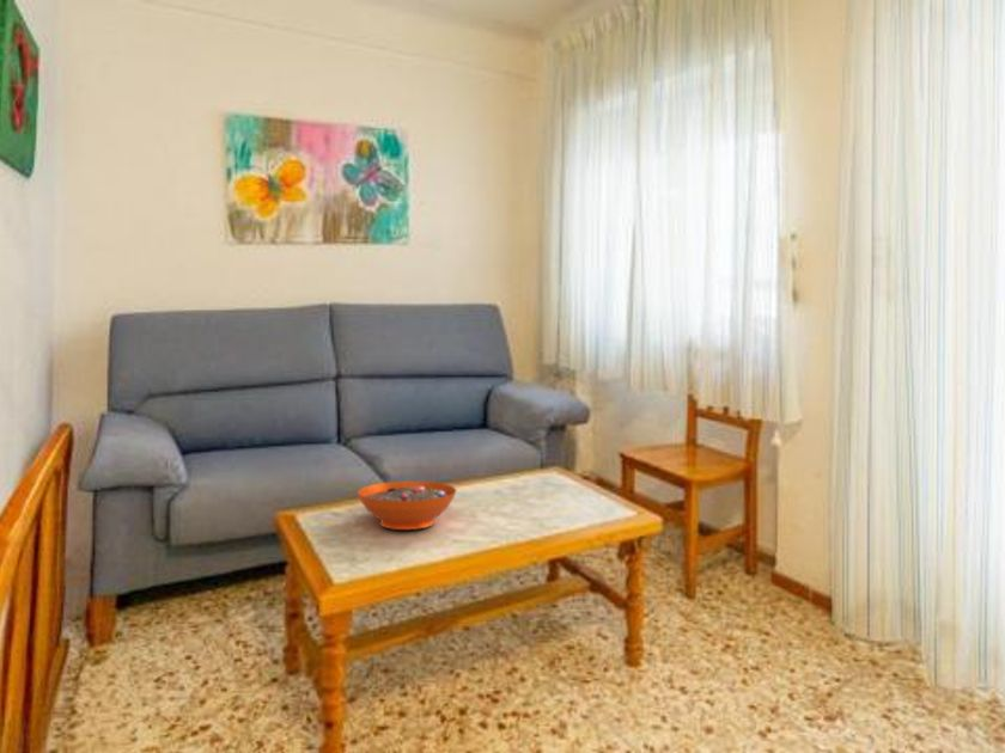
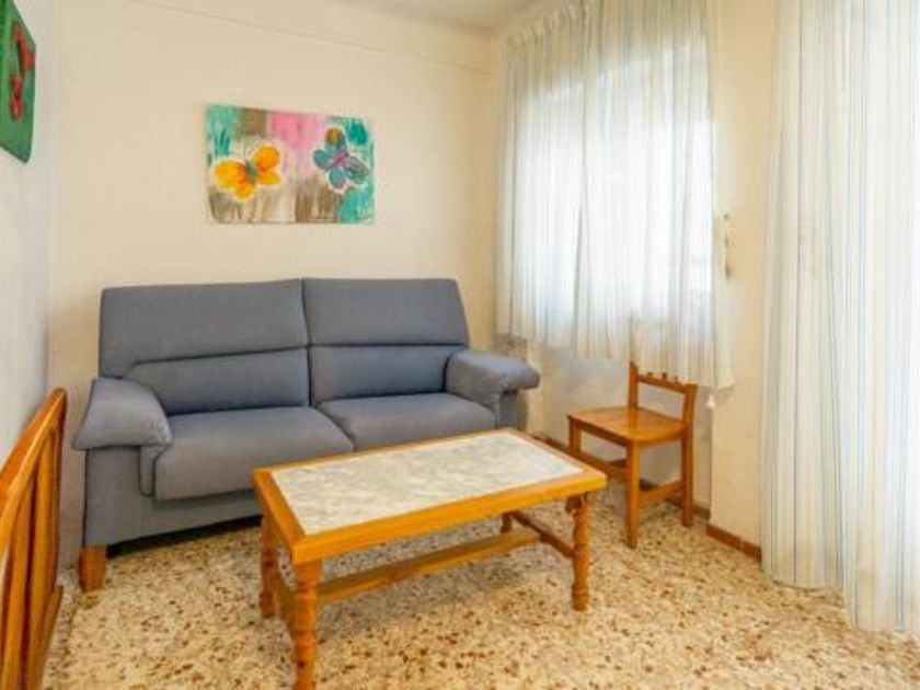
- decorative bowl (407, 506)
